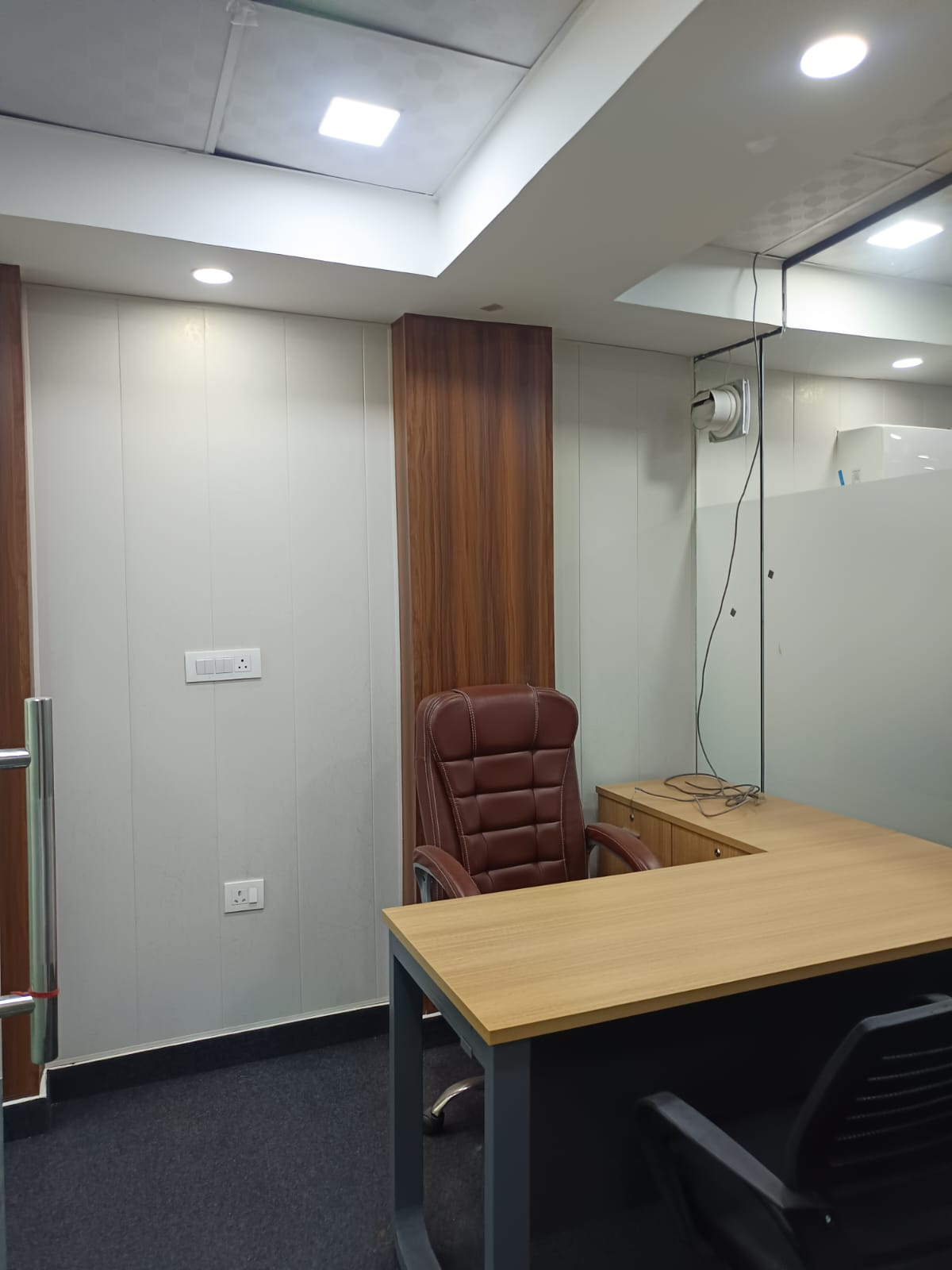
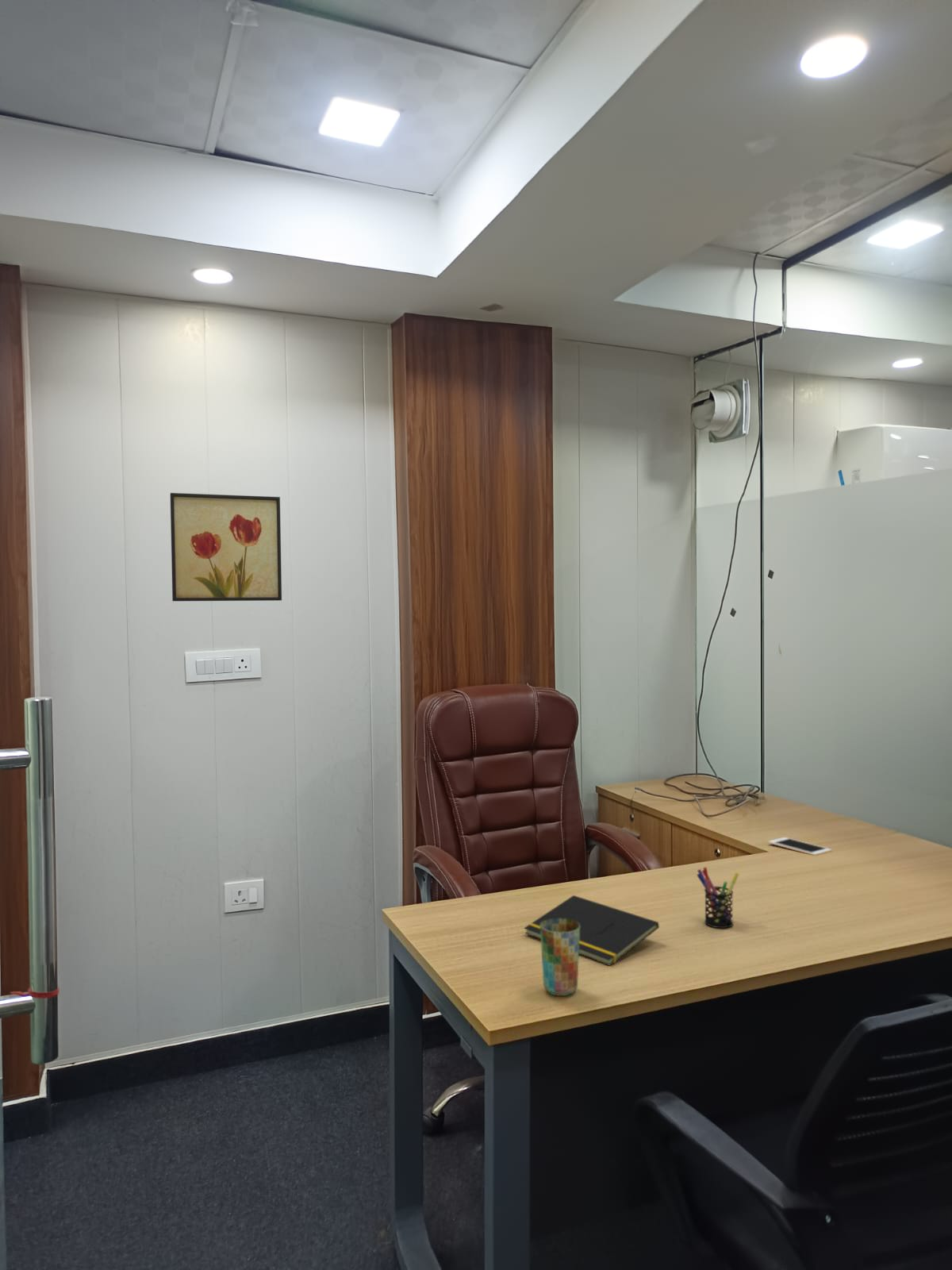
+ cell phone (799, 846)
+ pen holder (718, 896)
+ wall art (227, 548)
+ notepad (590, 927)
+ cup (560, 957)
